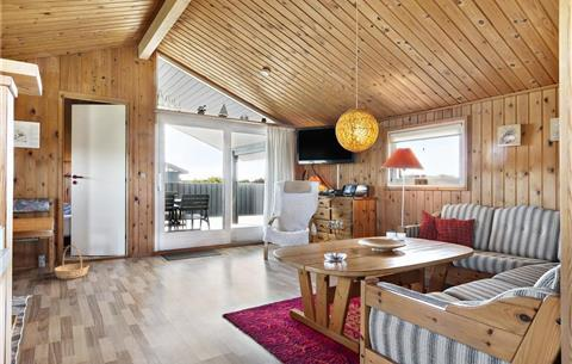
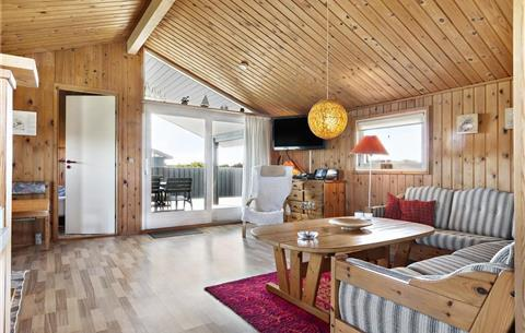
- basket (72, 264)
